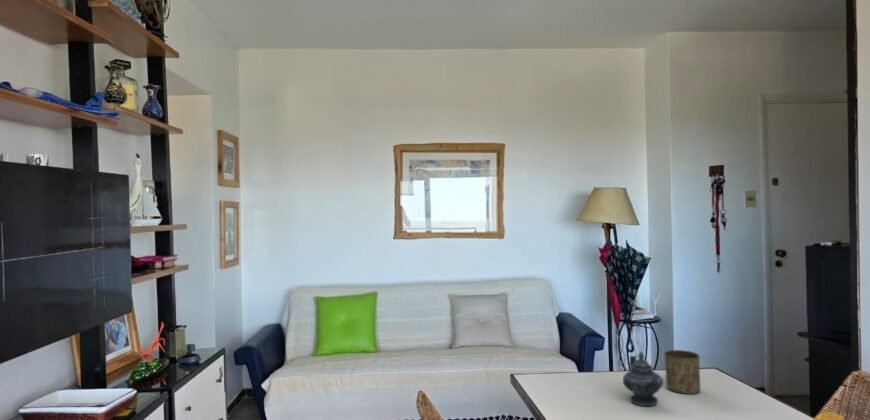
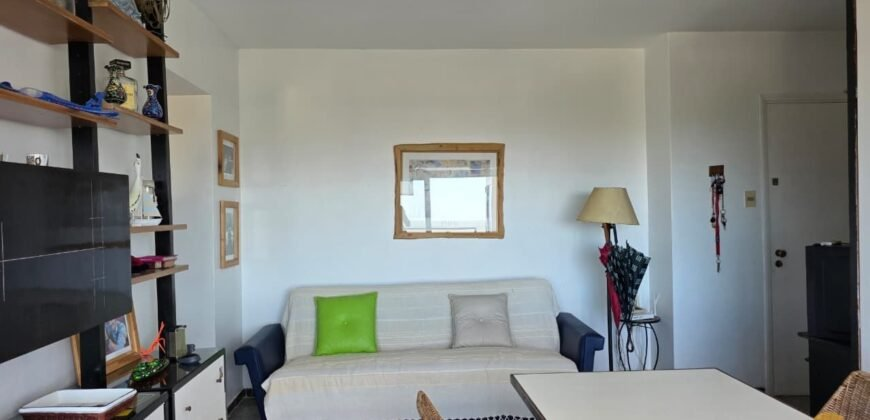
- cup (682, 371)
- teapot (643, 377)
